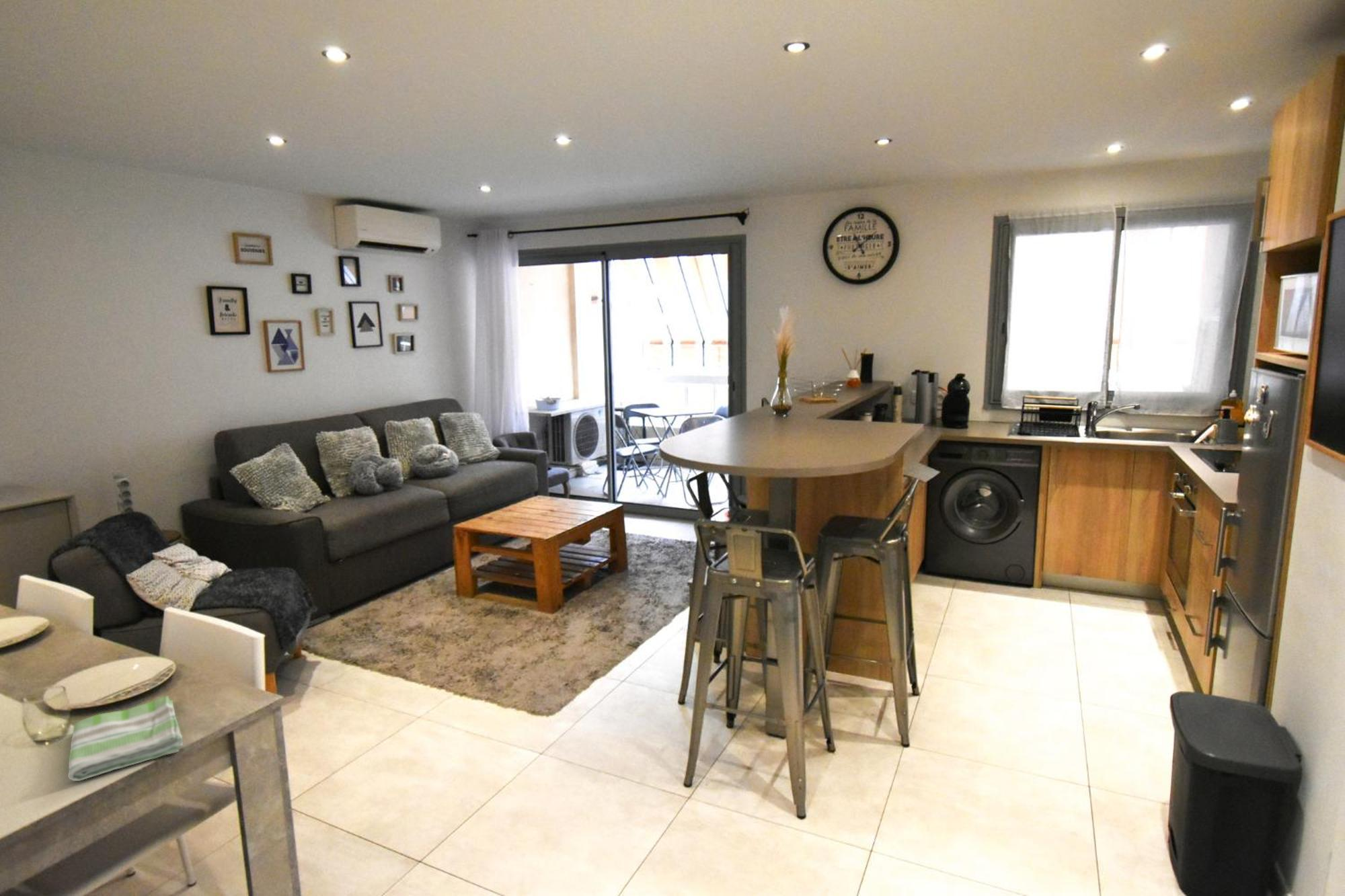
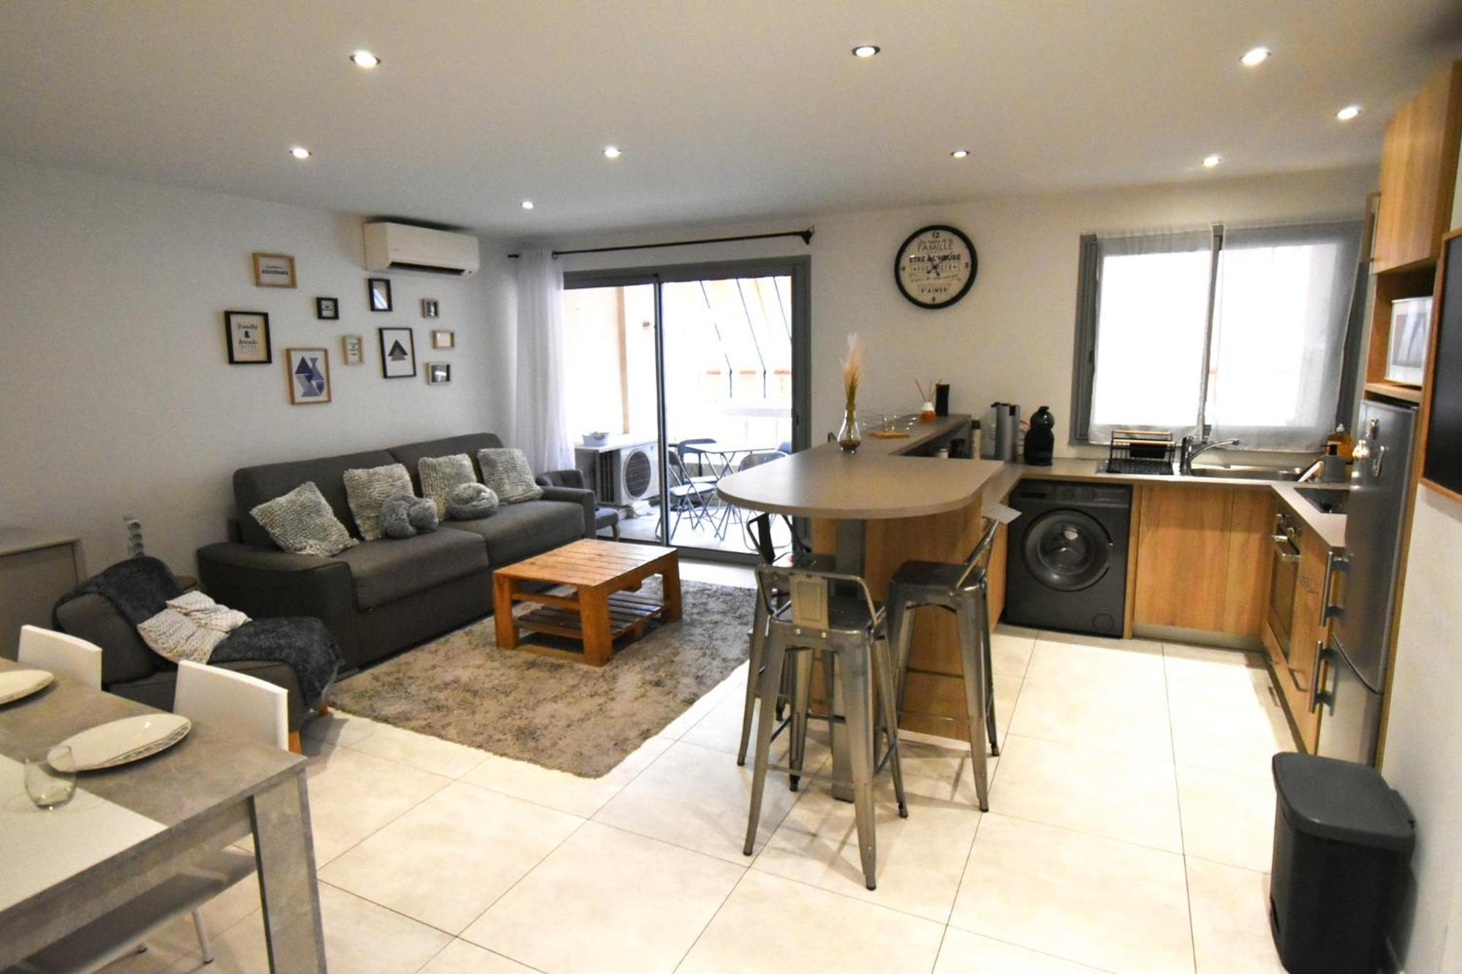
- dish towel (125, 733)
